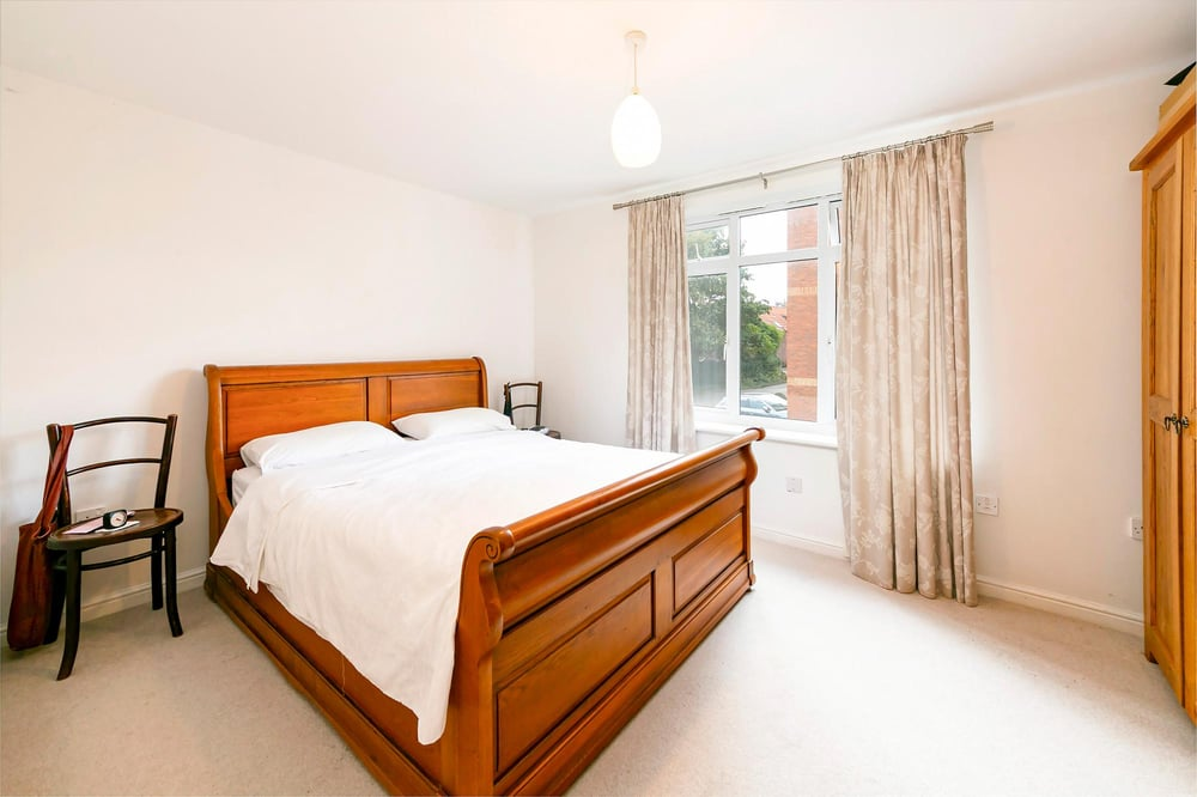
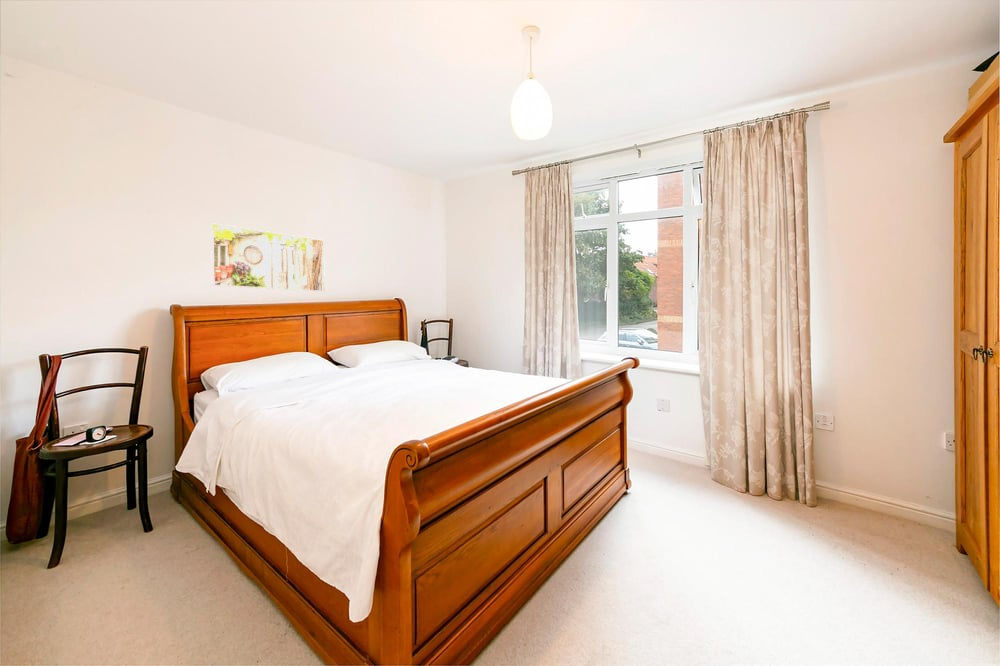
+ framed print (273, 260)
